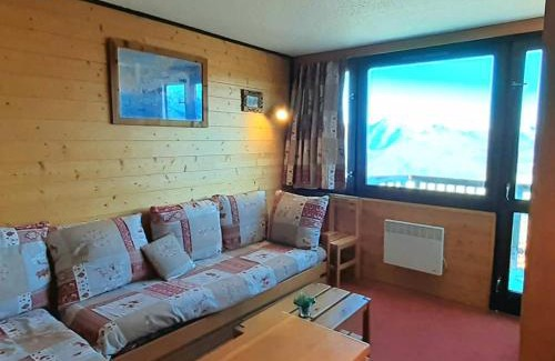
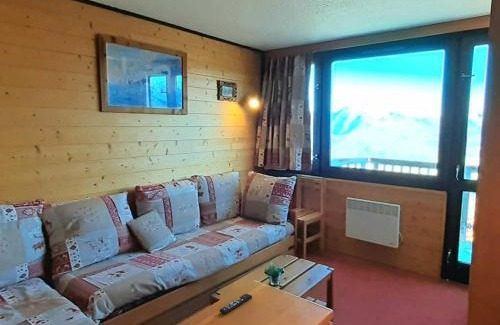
+ remote control (236, 303)
